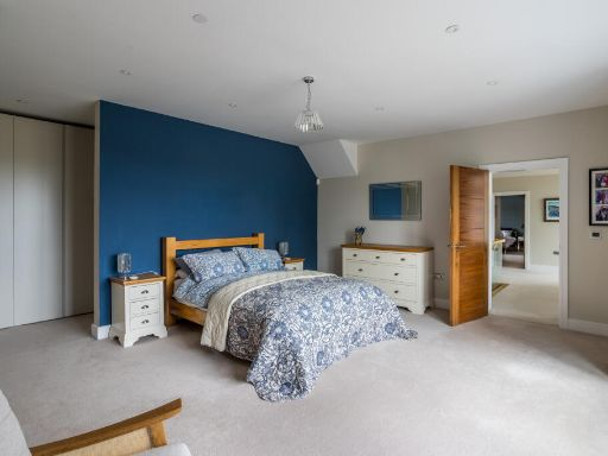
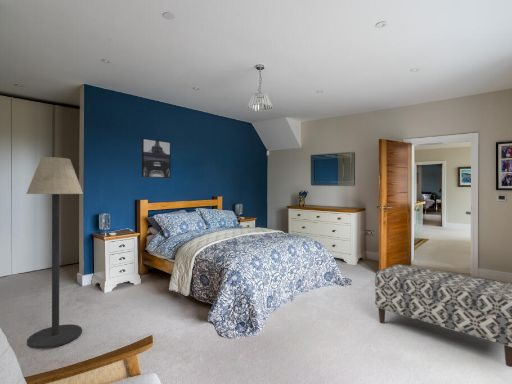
+ wall art (156, 159)
+ bench (444, 306)
+ floor lamp (55, 247)
